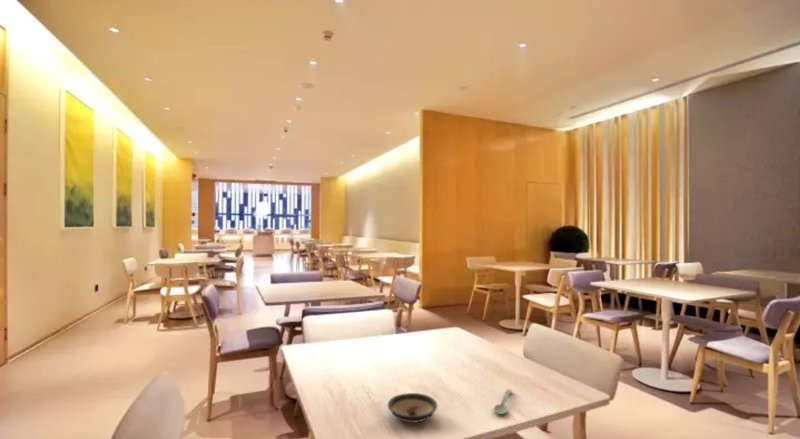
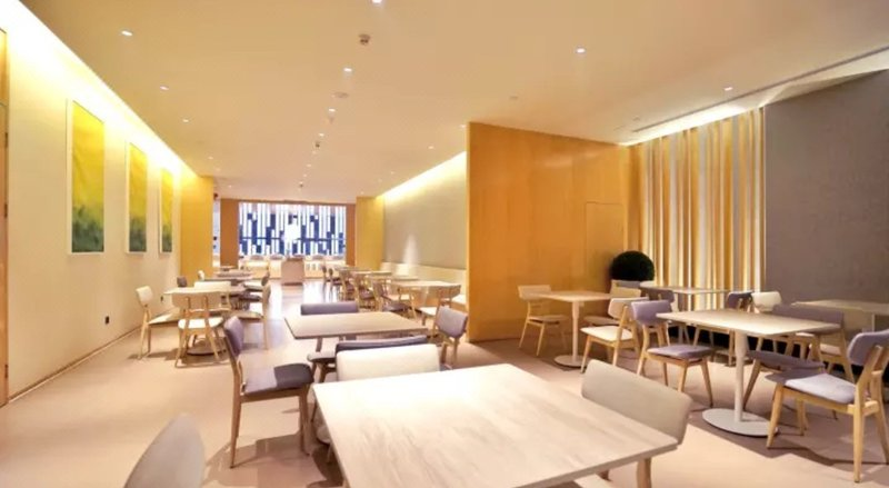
- saucer (412, 410)
- spoon (504, 400)
